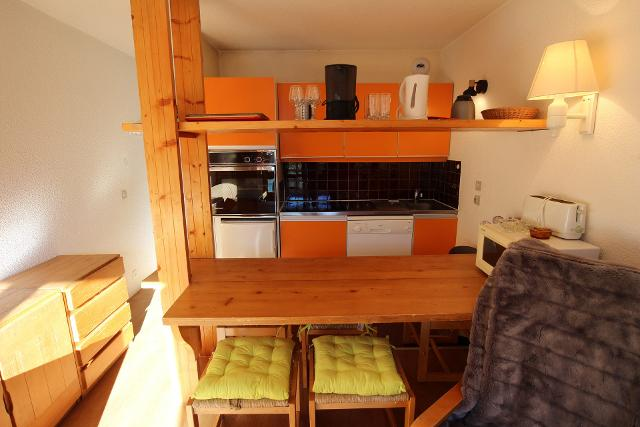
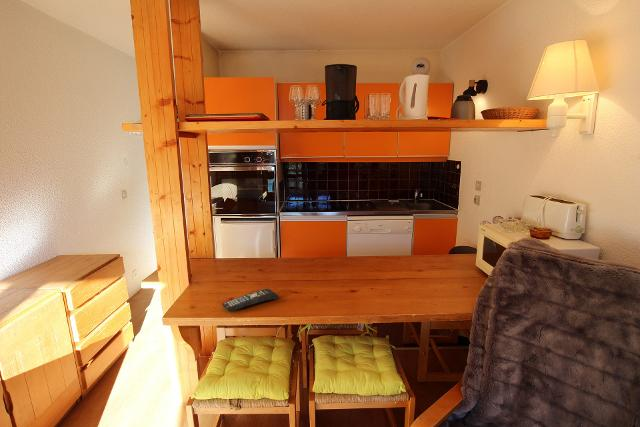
+ remote control (251, 299)
